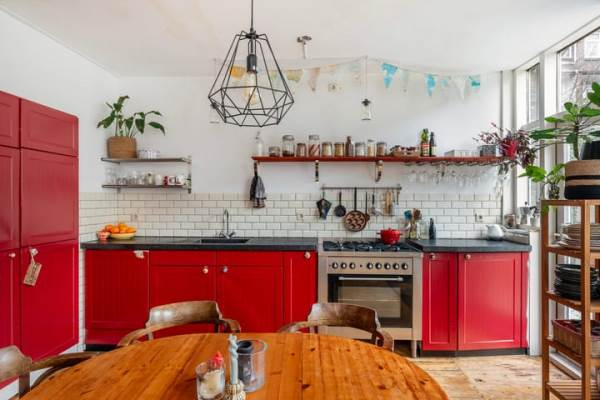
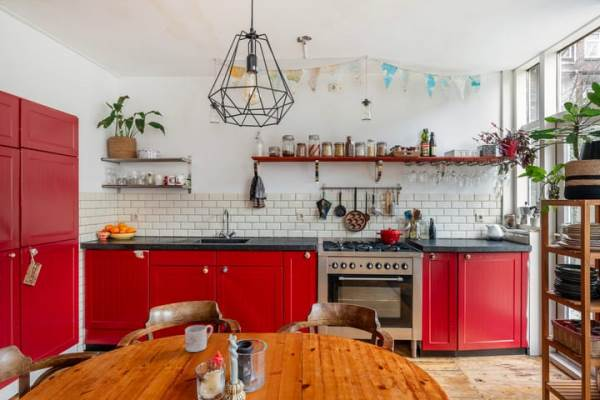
+ mug (199, 337)
